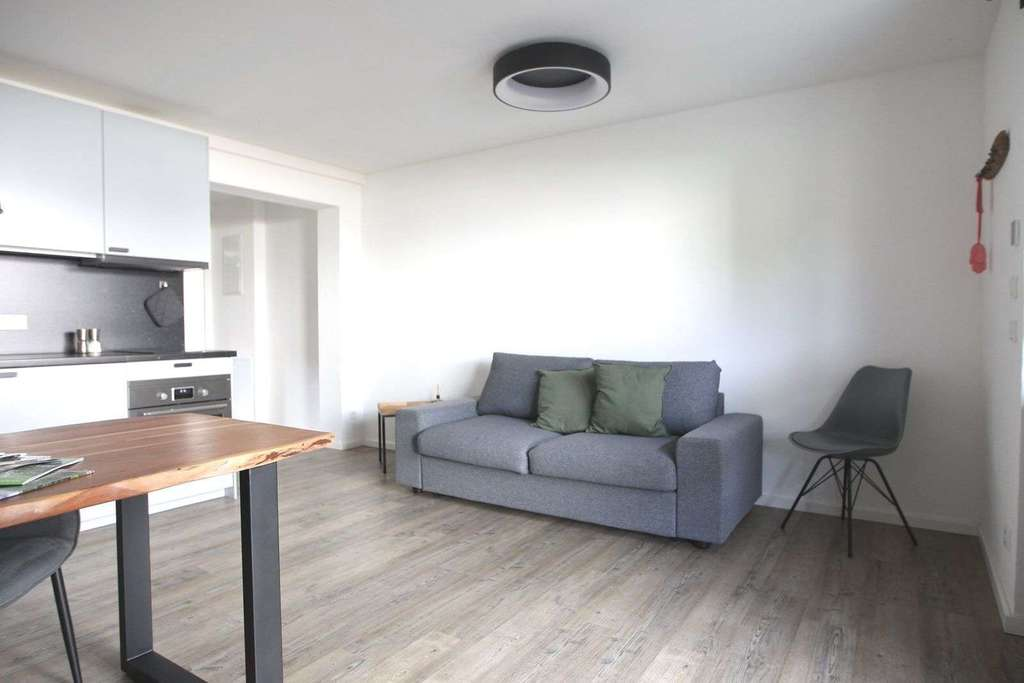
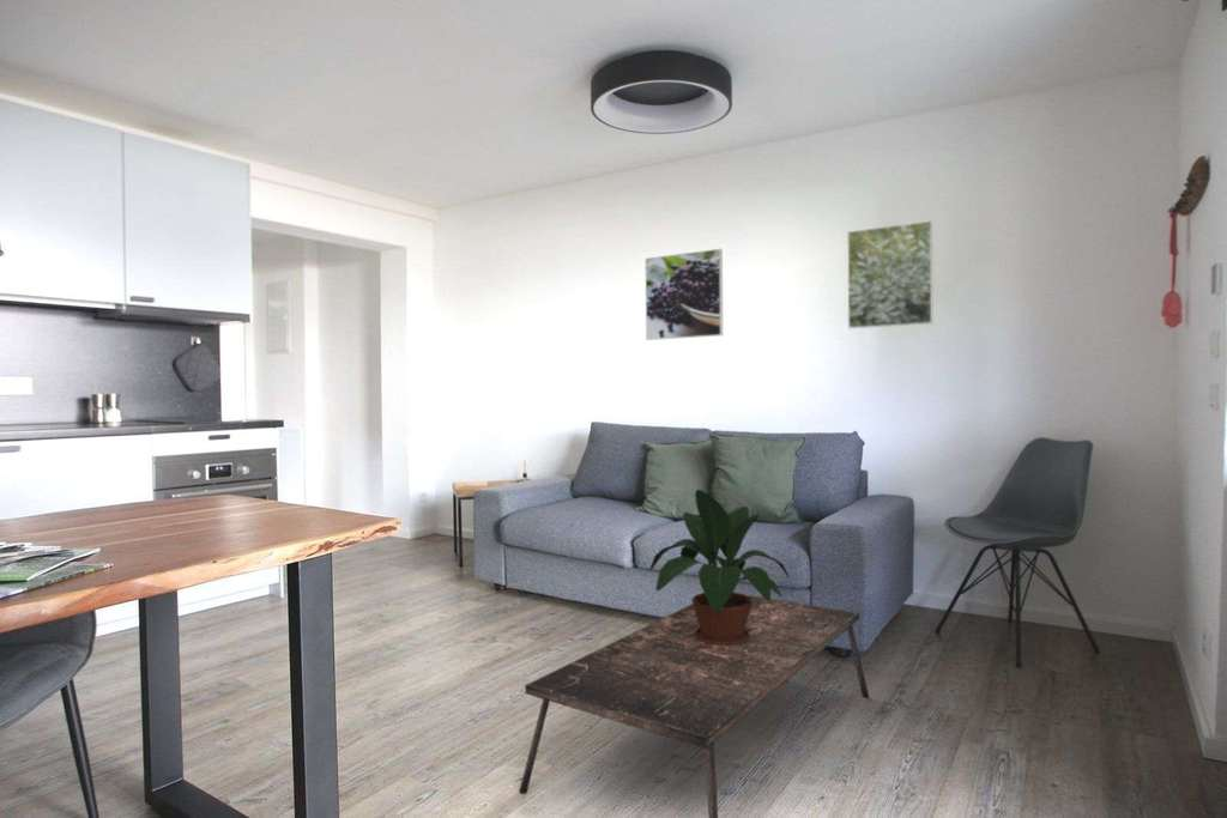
+ coffee table (717, 690)
+ potted plant (718, 559)
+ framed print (683, 296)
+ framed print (889, 275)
